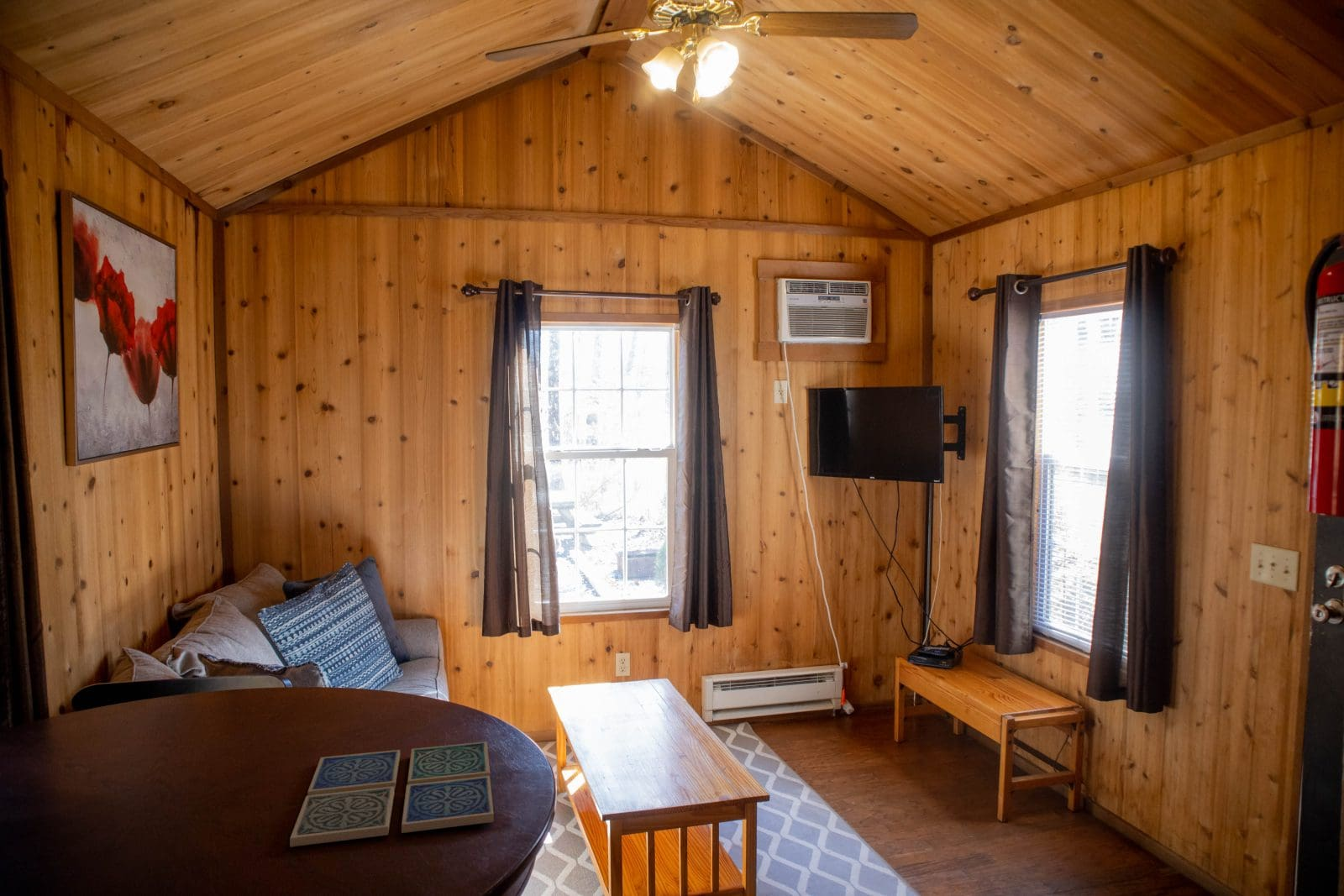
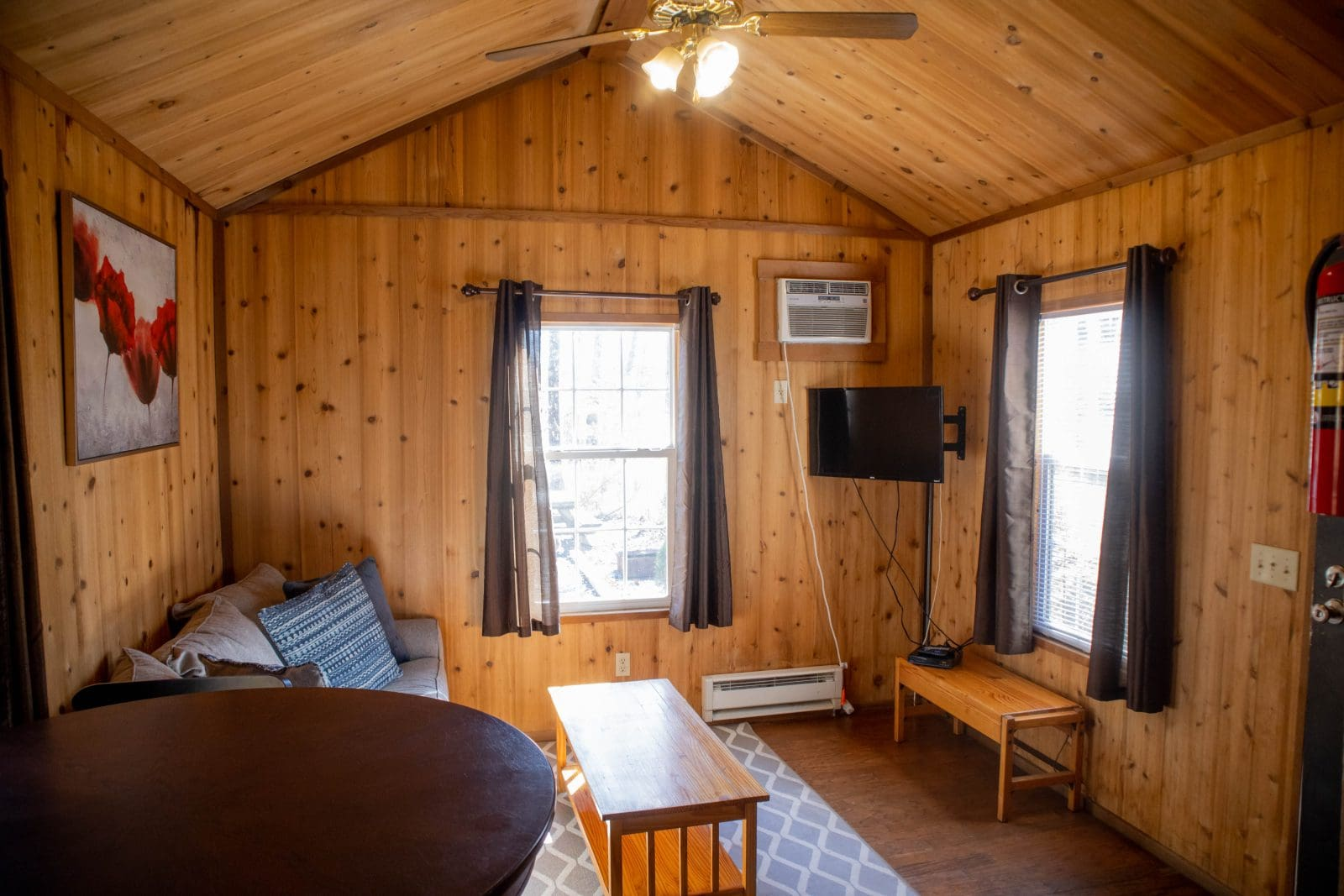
- drink coaster (406, 789)
